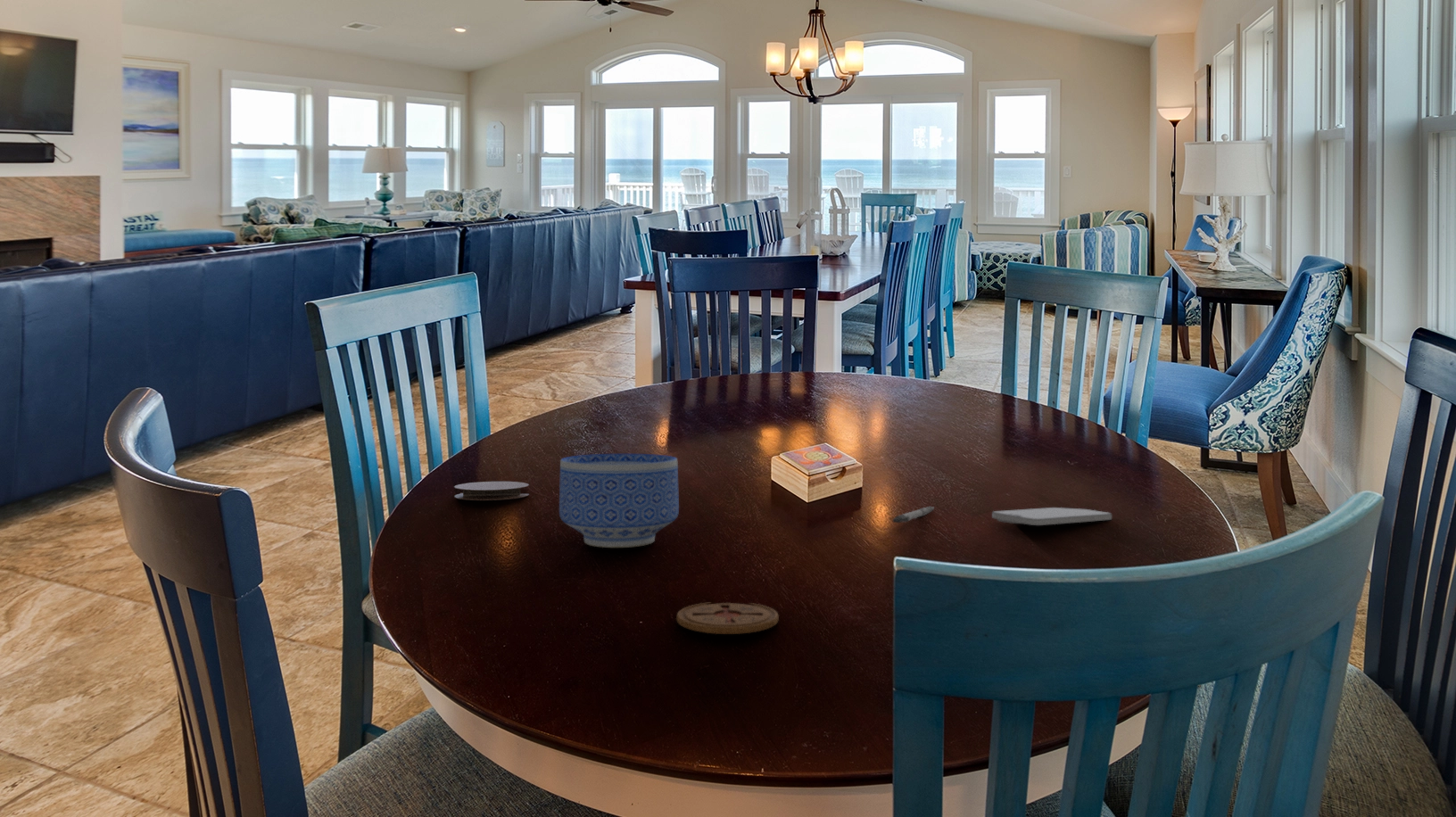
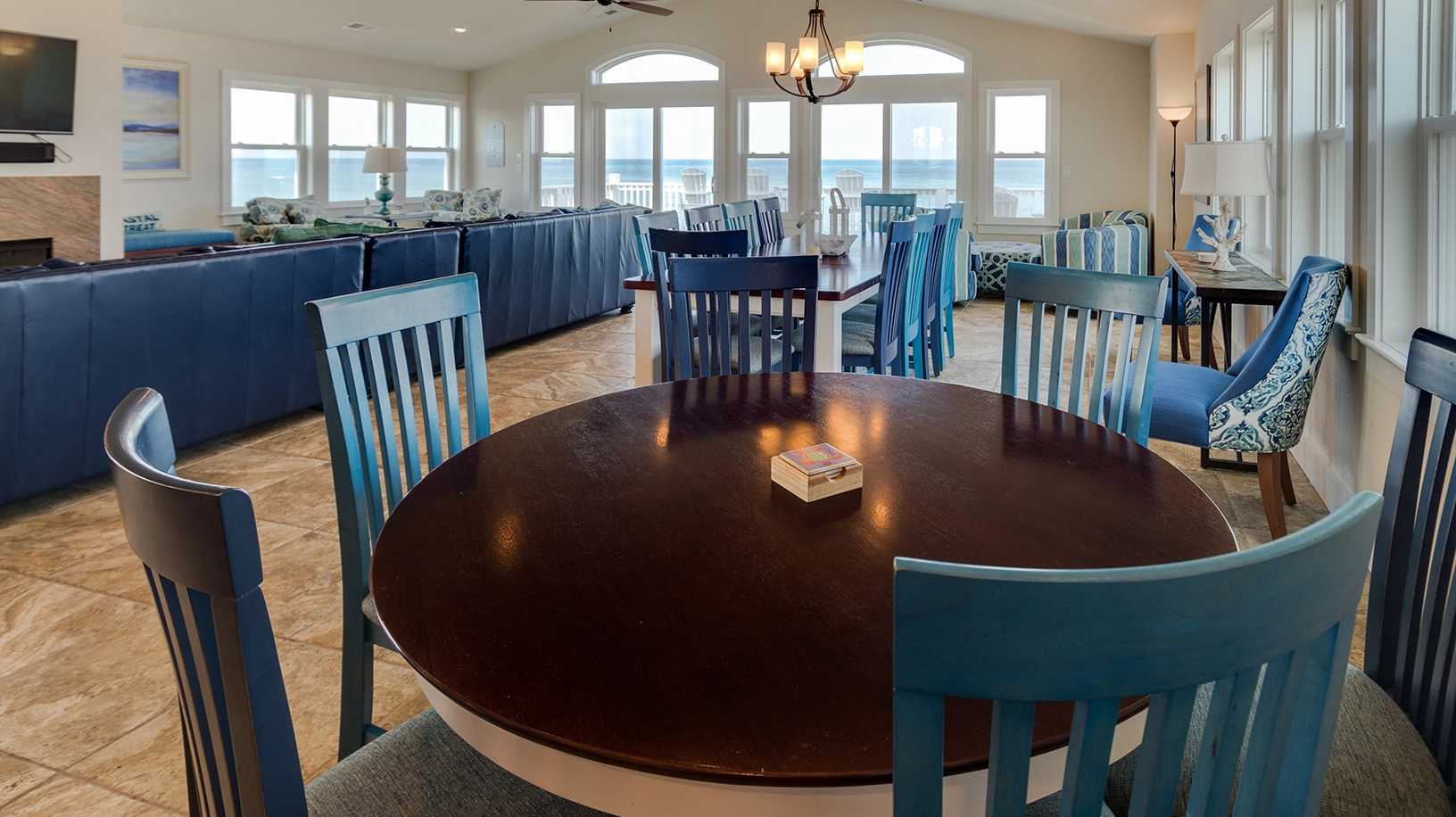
- coaster (492, 490)
- bowl (619, 499)
- smartphone (1052, 516)
- coaster (727, 616)
- pen (916, 514)
